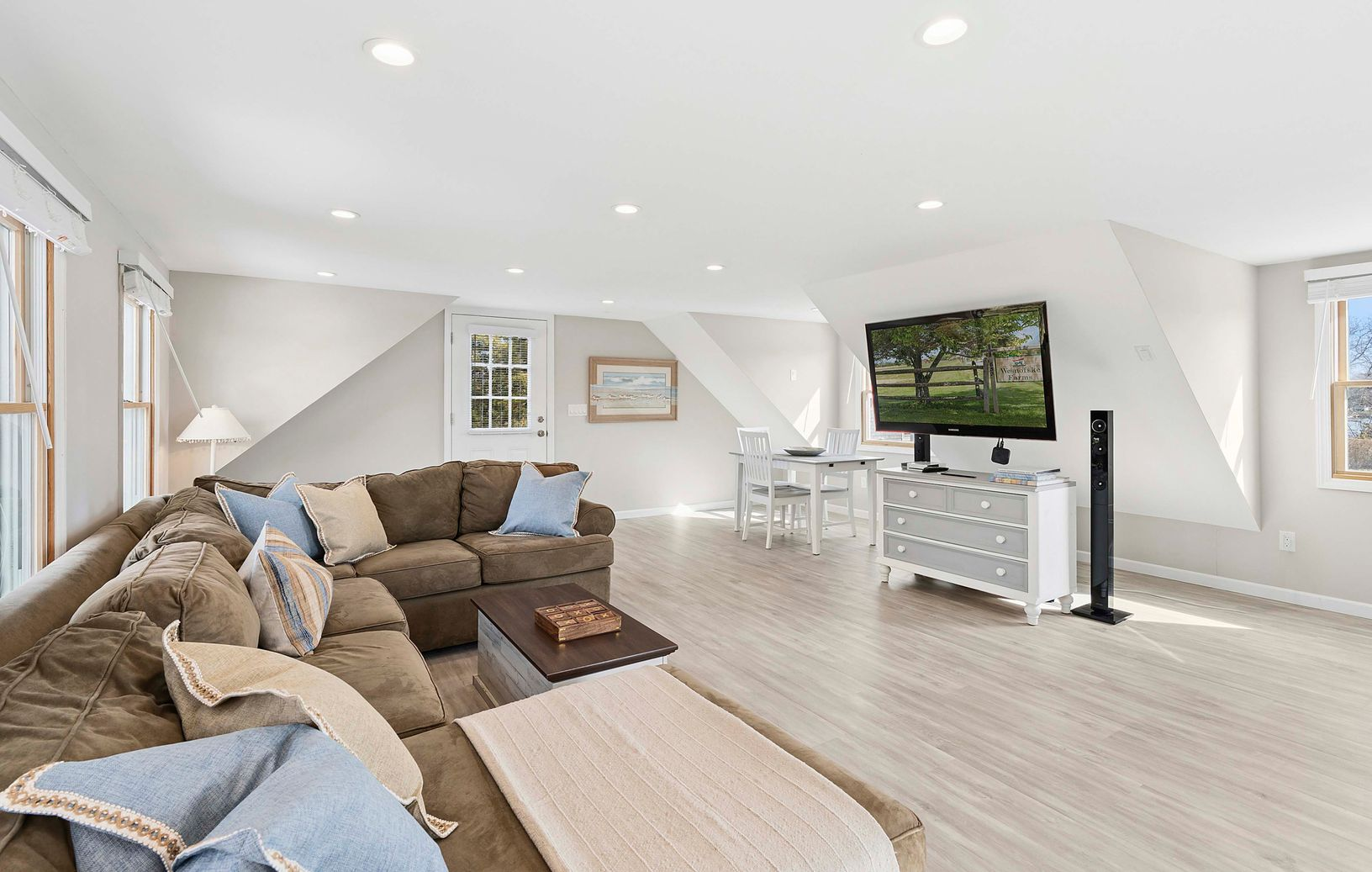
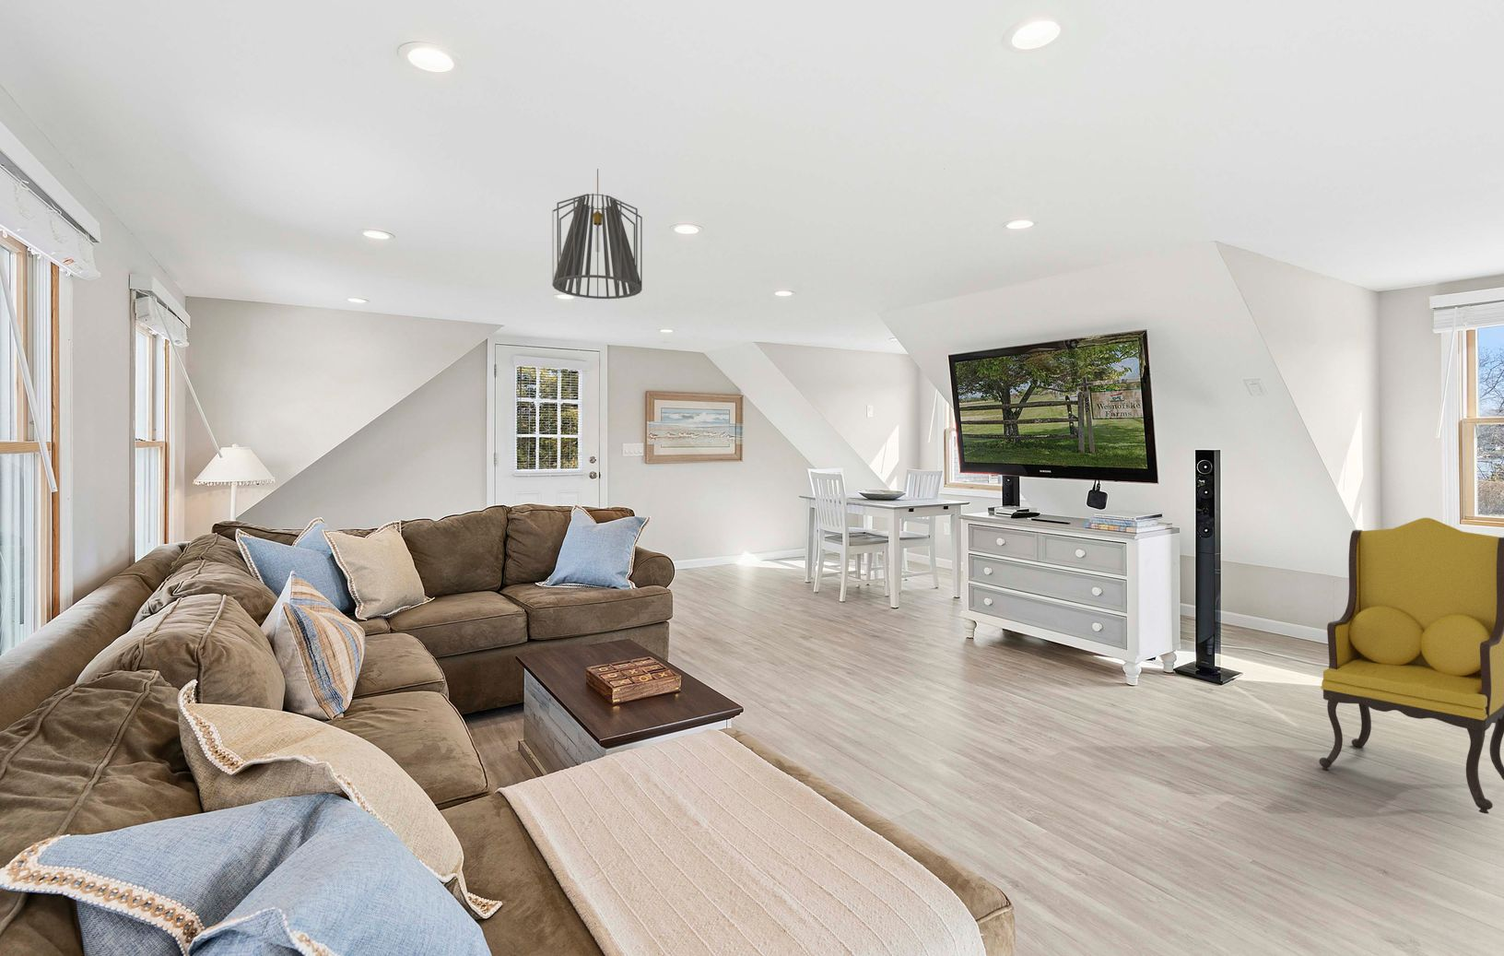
+ pendant light (597, 228)
+ armchair (1414, 648)
